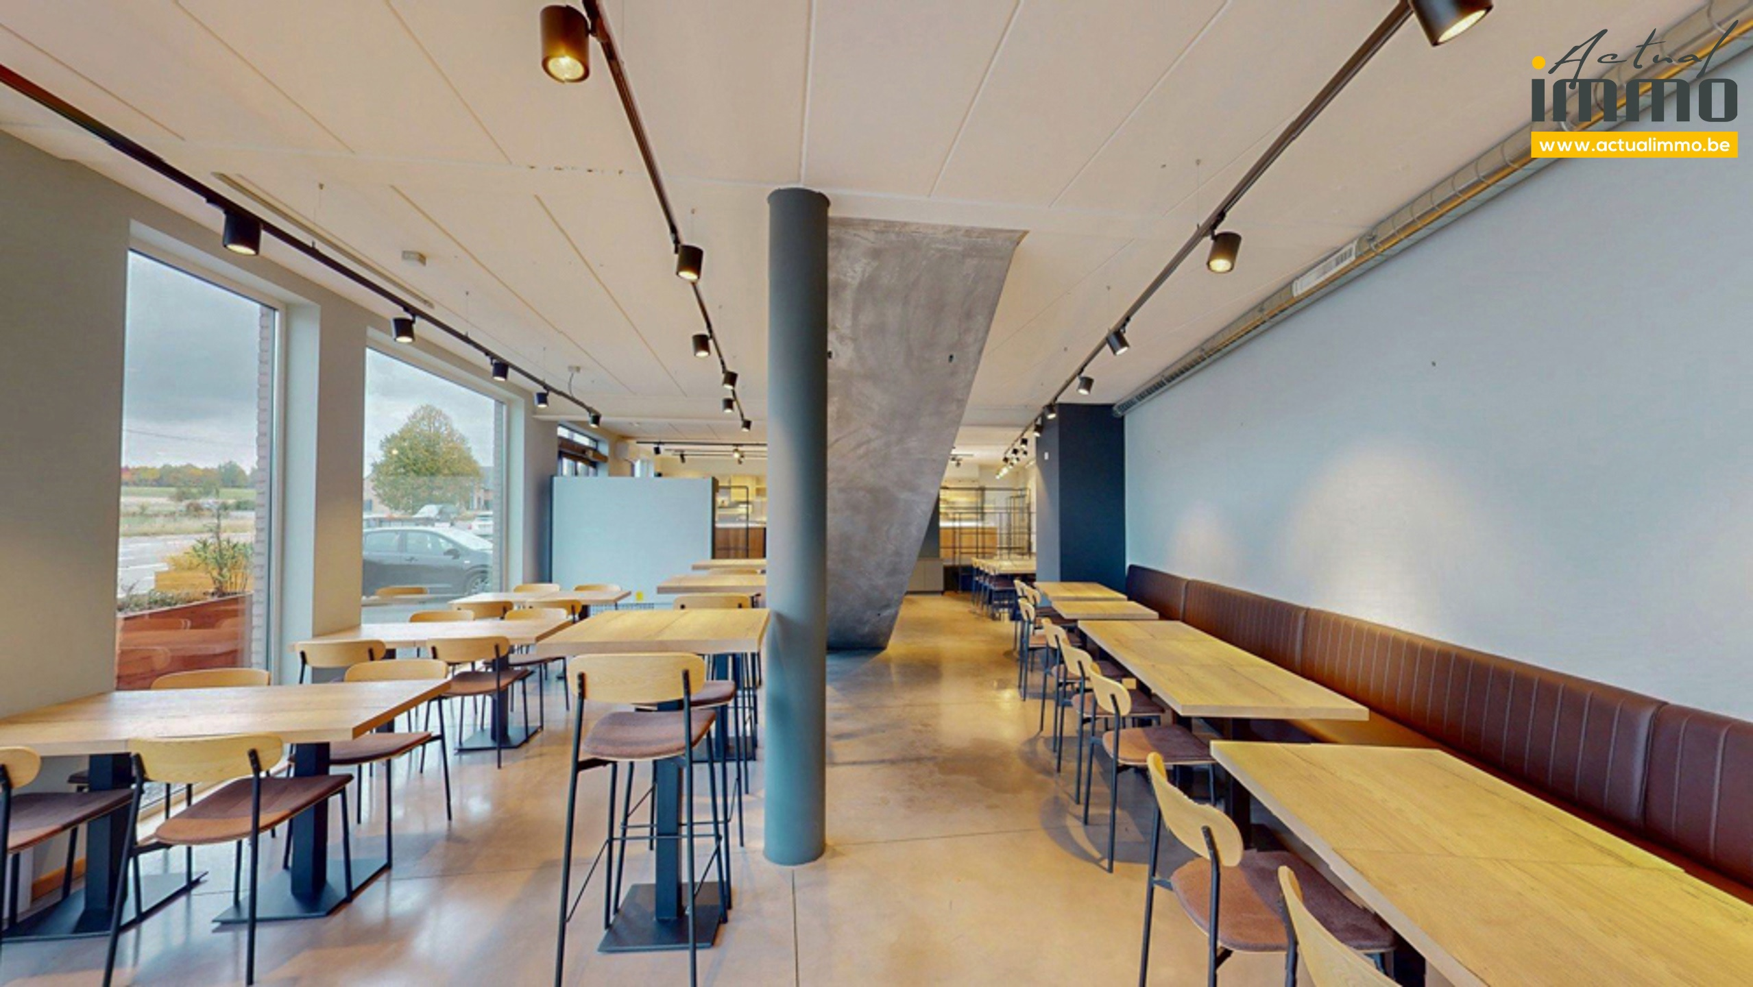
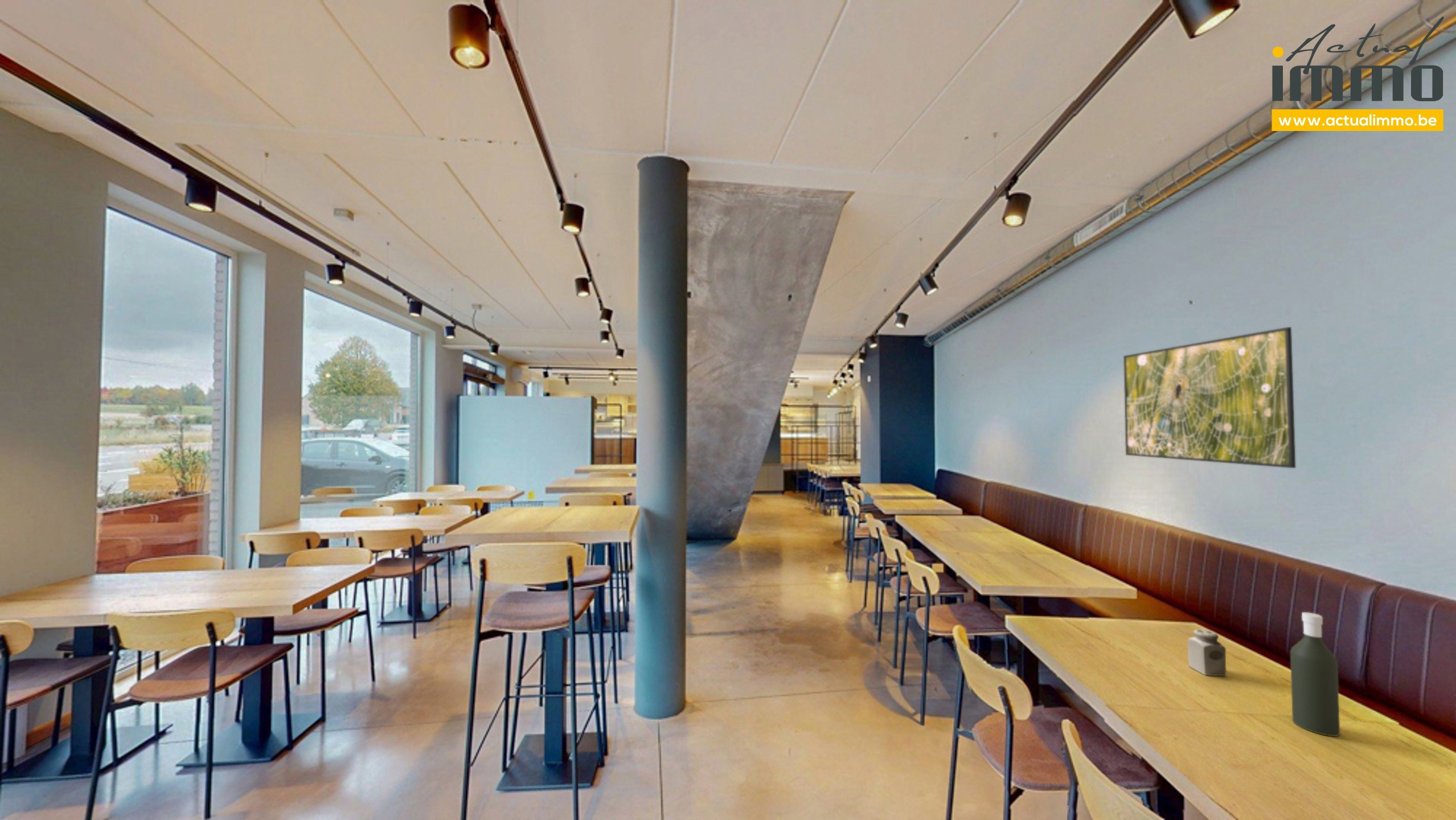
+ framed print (1194, 401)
+ salt shaker (1206, 651)
+ bottle (1314, 670)
